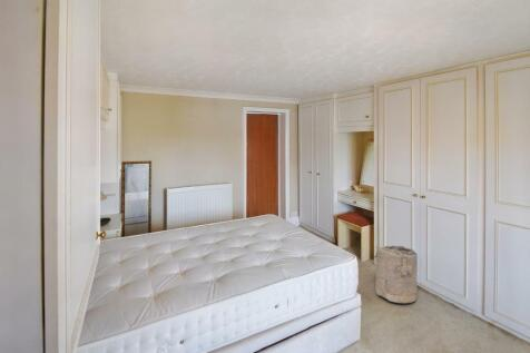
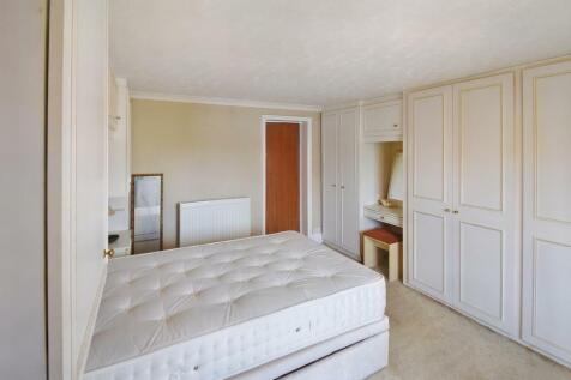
- laundry hamper (395, 271)
